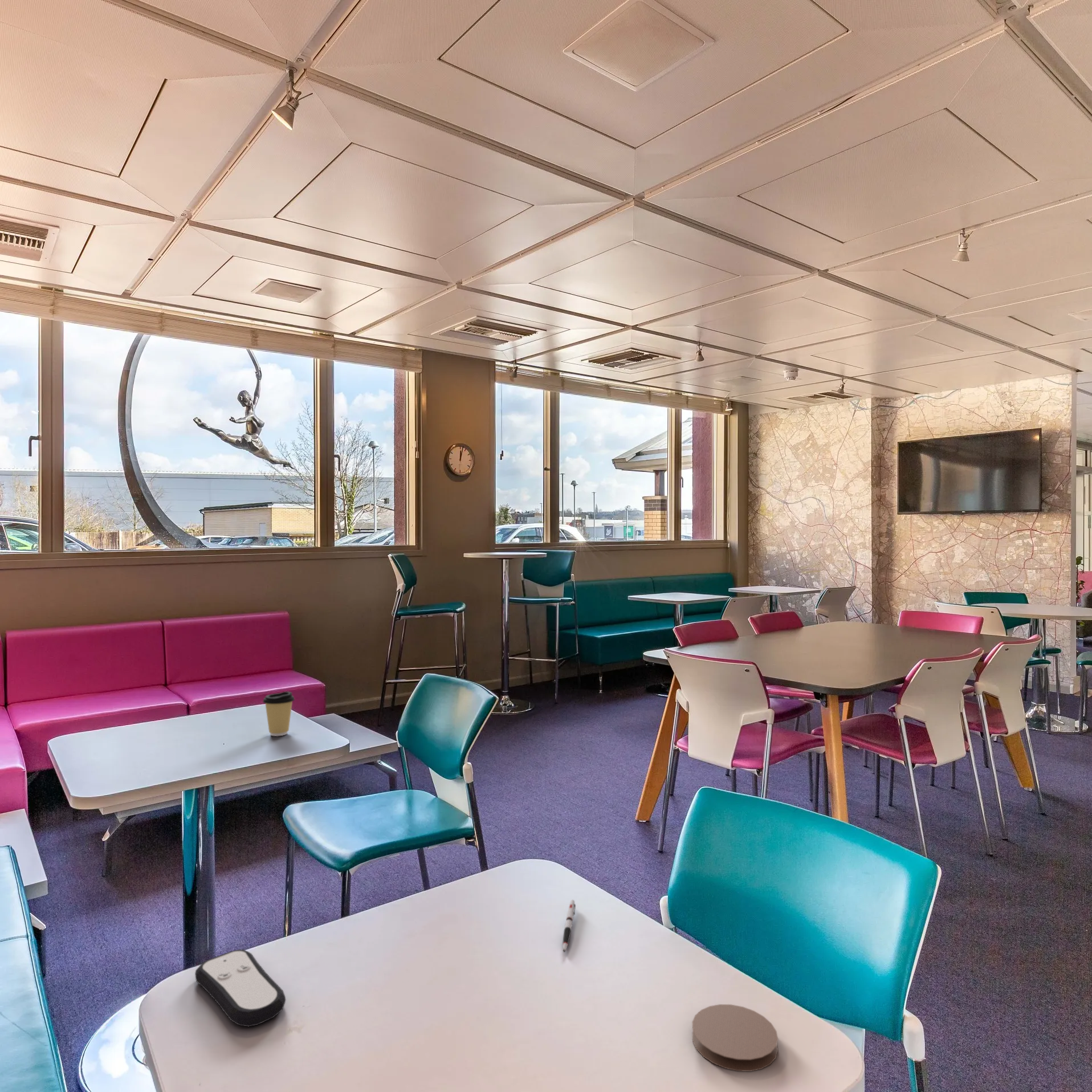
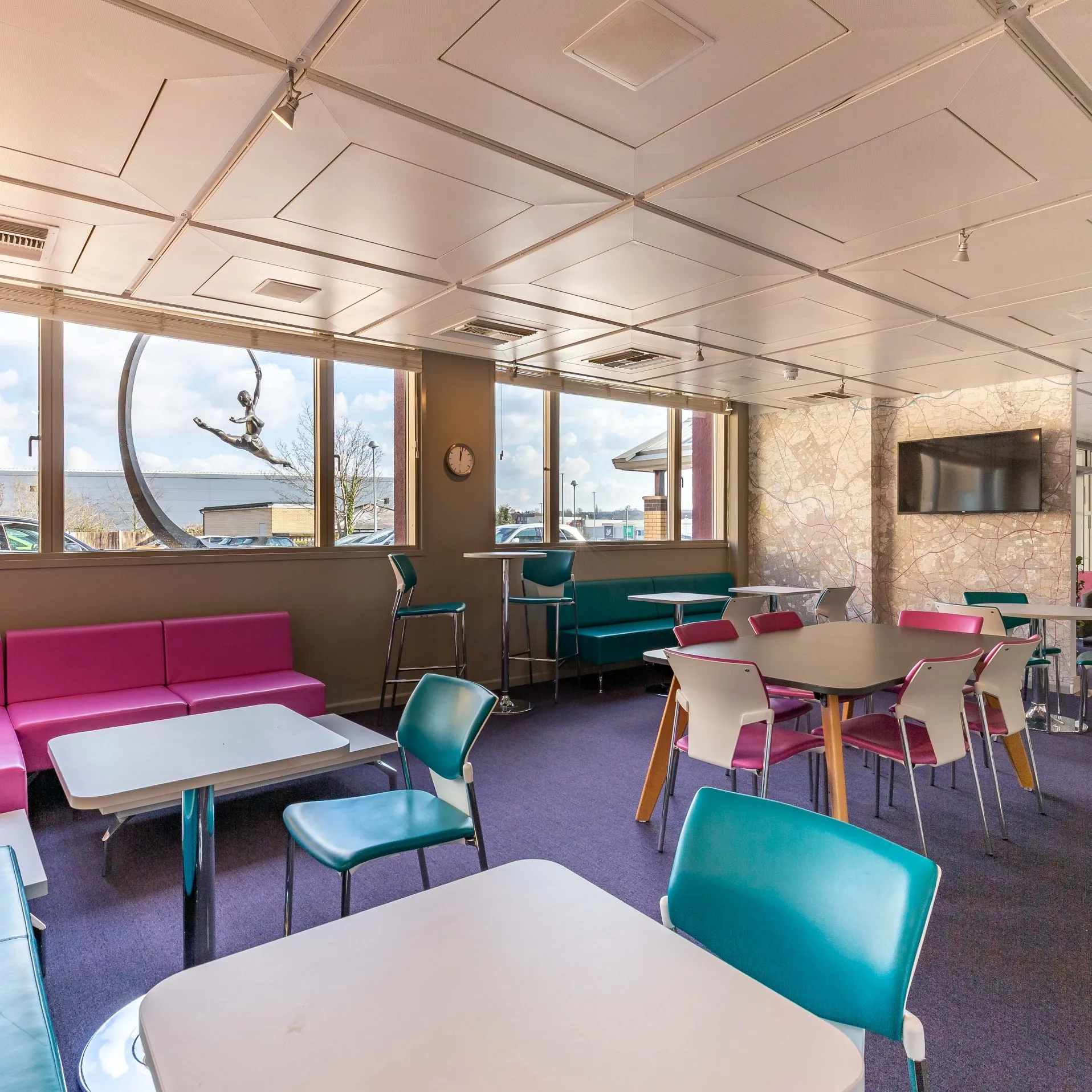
- coaster (734, 1036)
- pen (569, 925)
- remote control (241, 985)
- coffee cup (279, 714)
